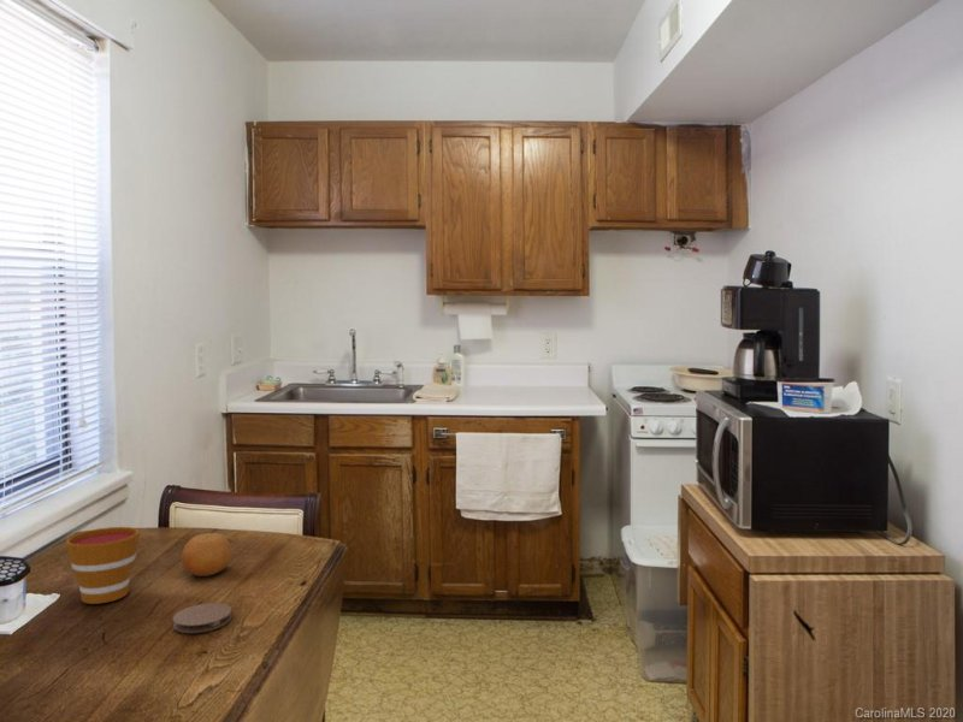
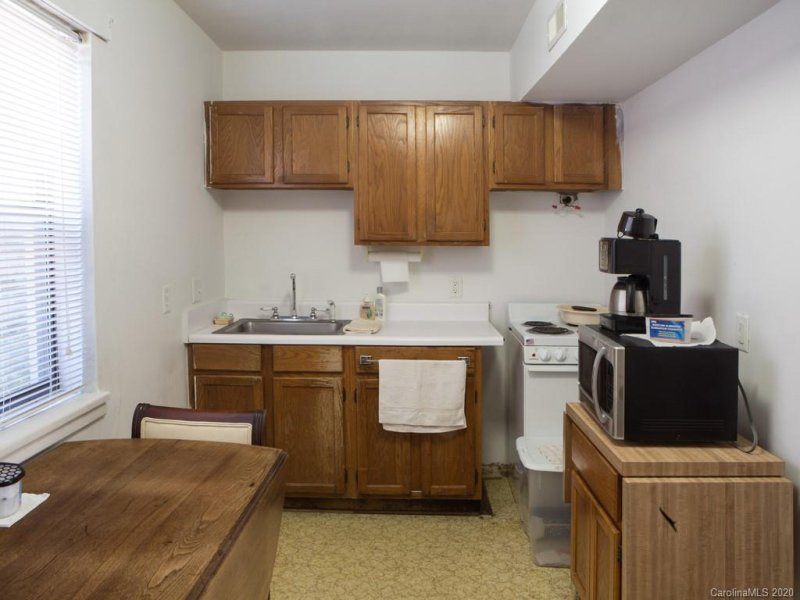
- cup (100, 564)
- fruit (207, 554)
- coaster (202, 617)
